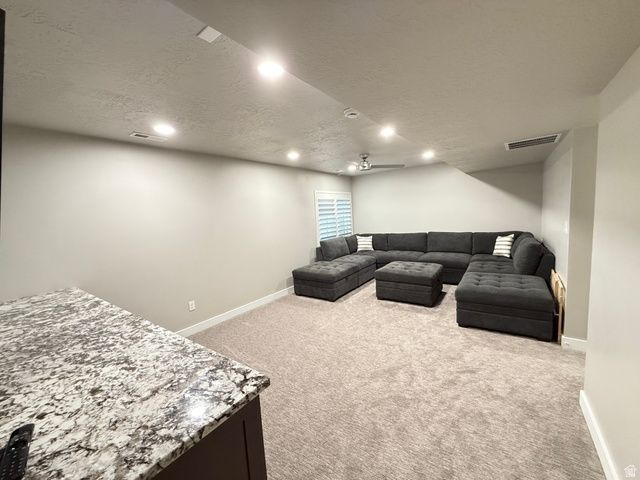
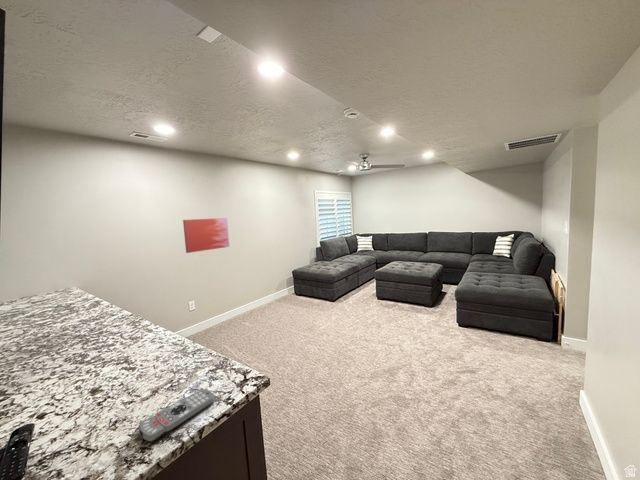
+ wall art (207, 234)
+ remote control (180, 412)
